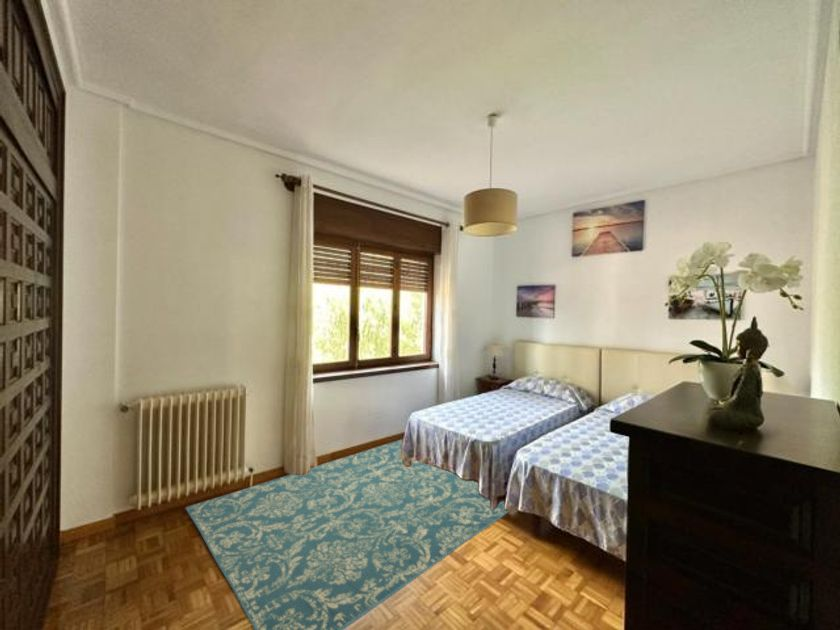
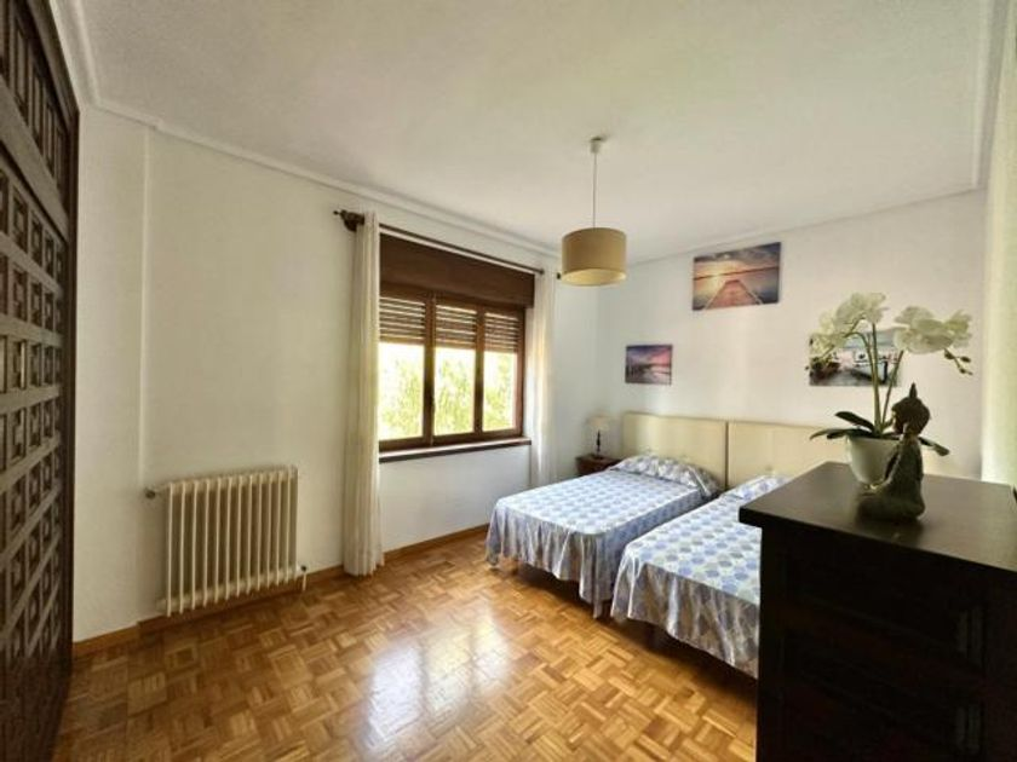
- rug (380, 495)
